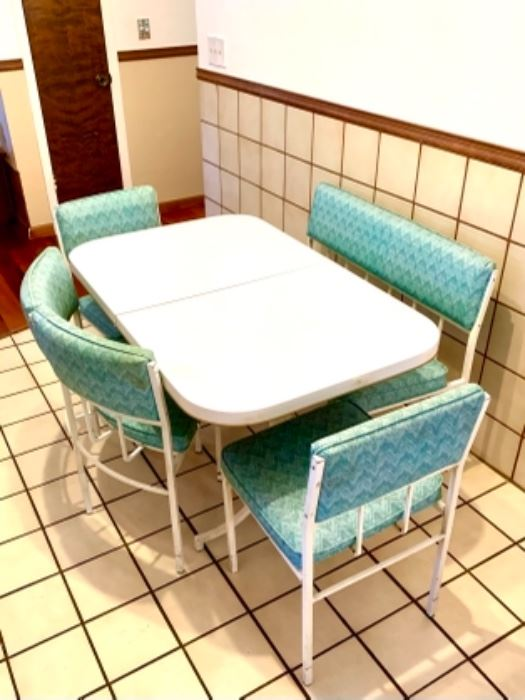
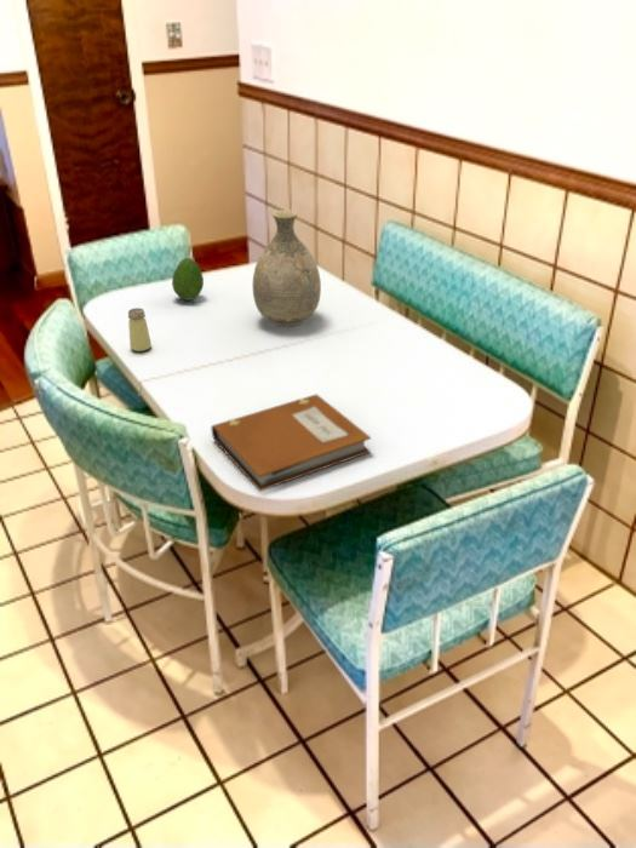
+ saltshaker (138, 328)
+ fruit (187, 277)
+ vase (286, 268)
+ notebook (292, 436)
